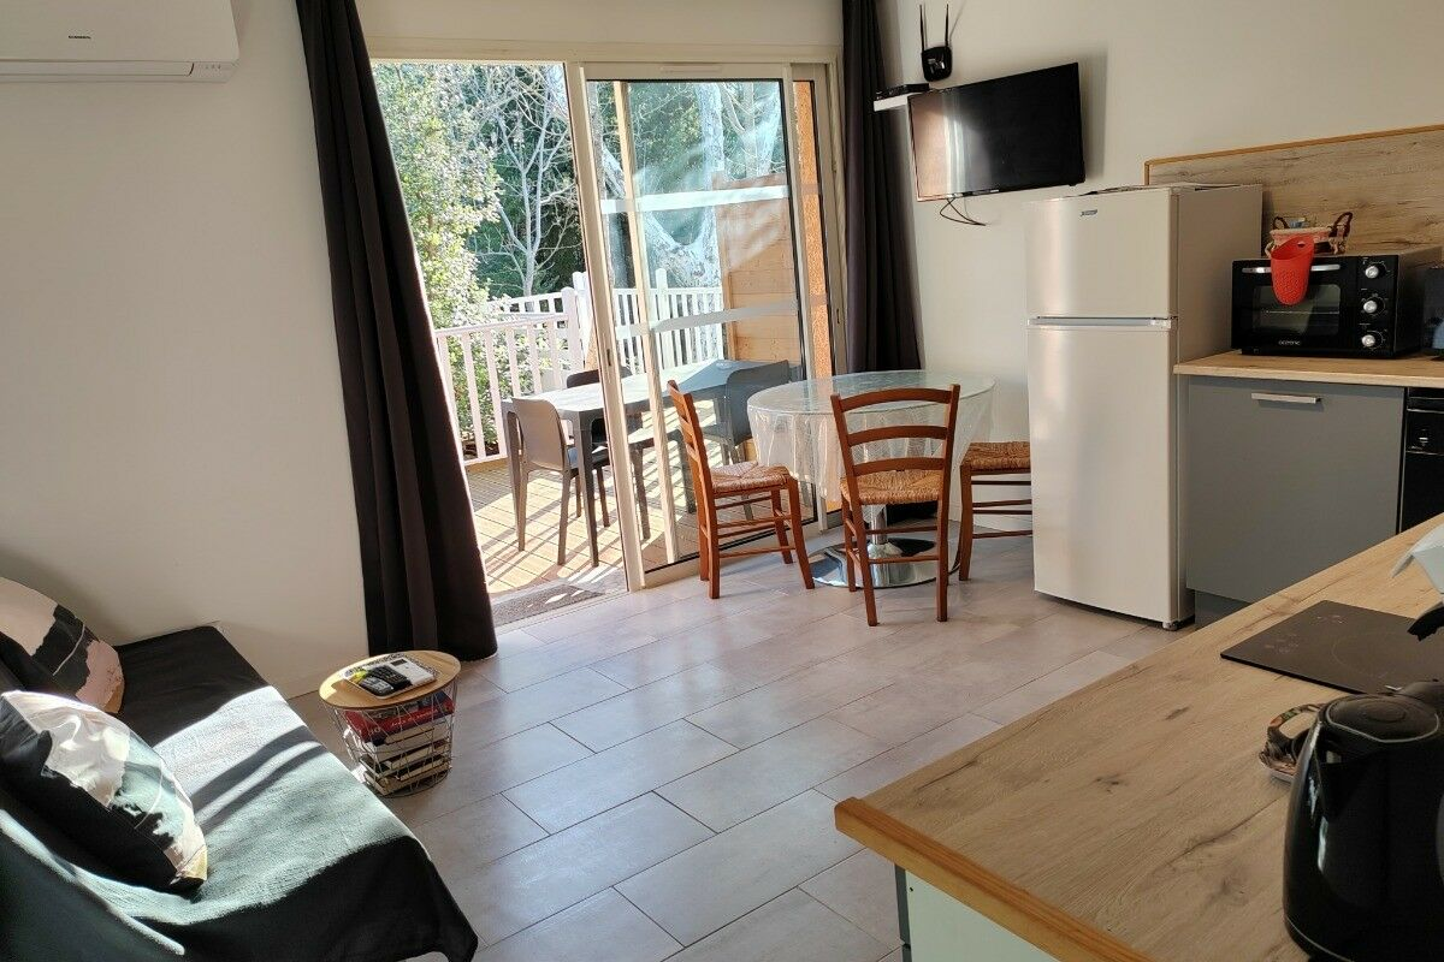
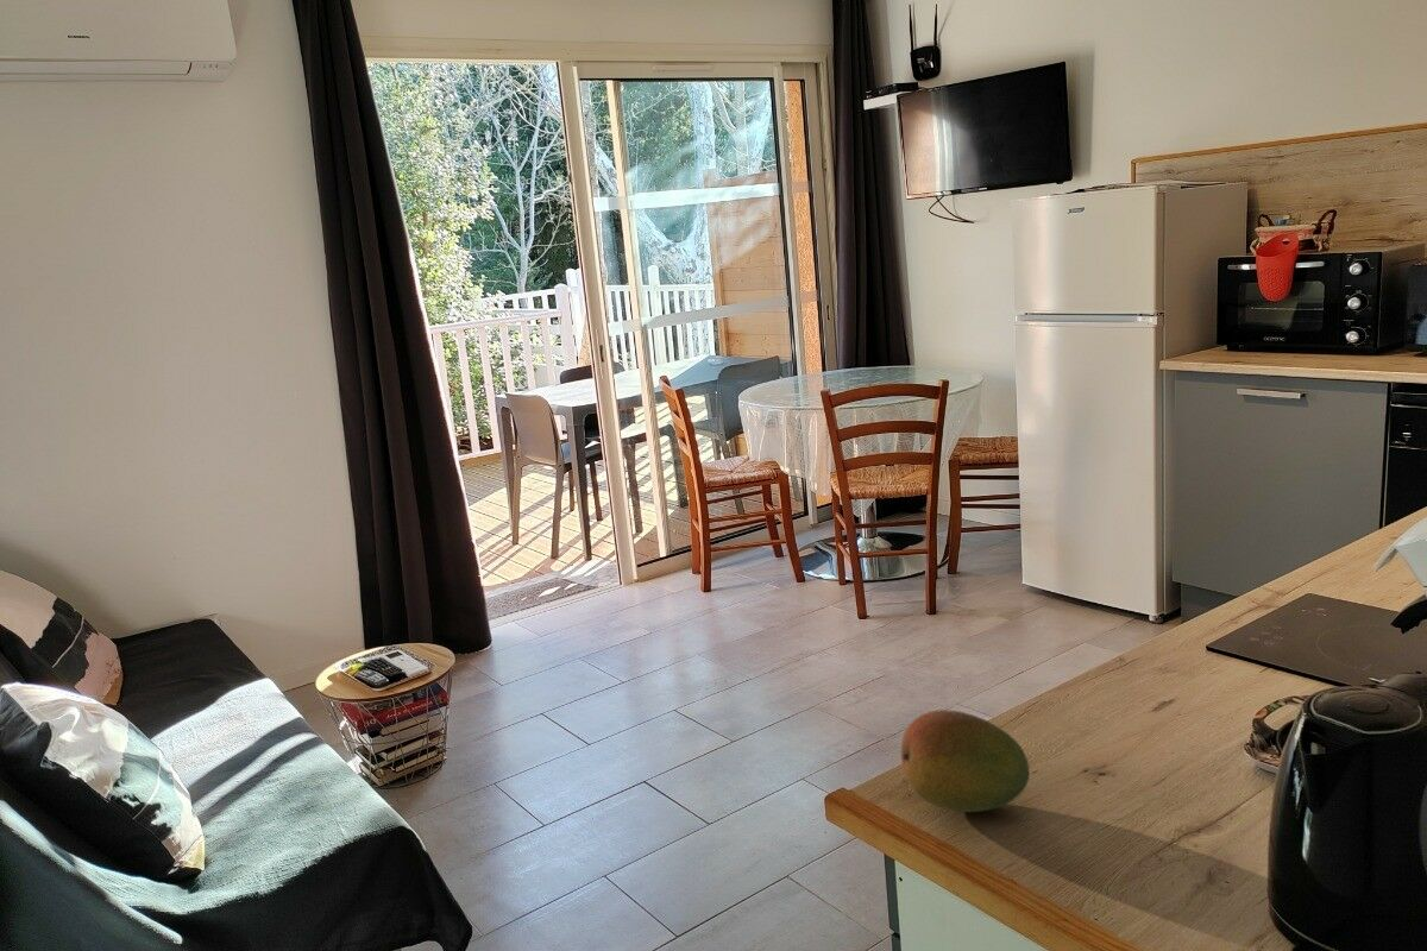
+ fruit (963, 758)
